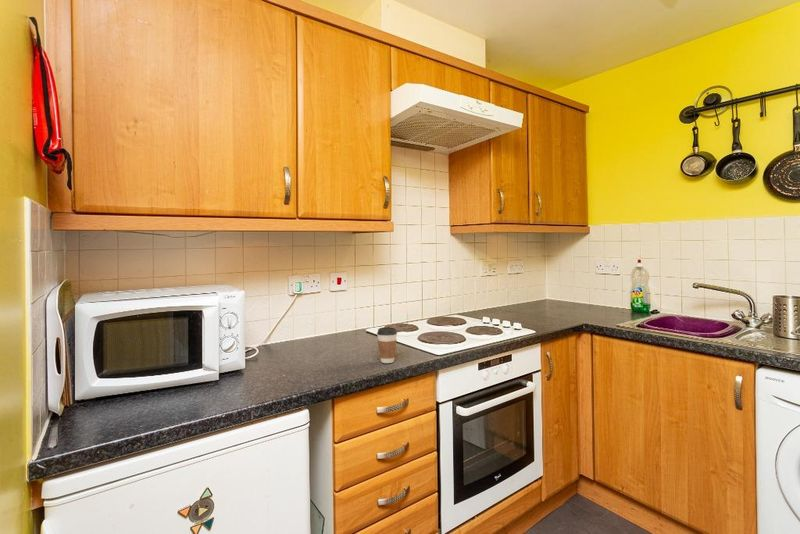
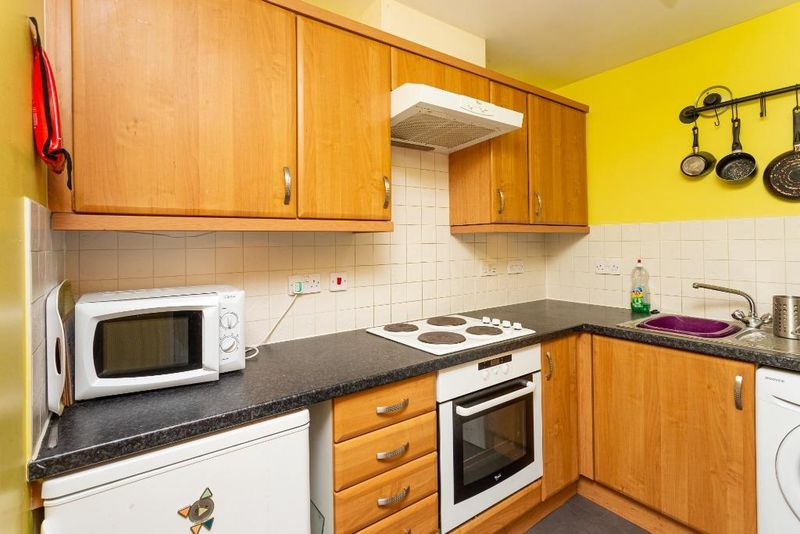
- coffee cup (387, 345)
